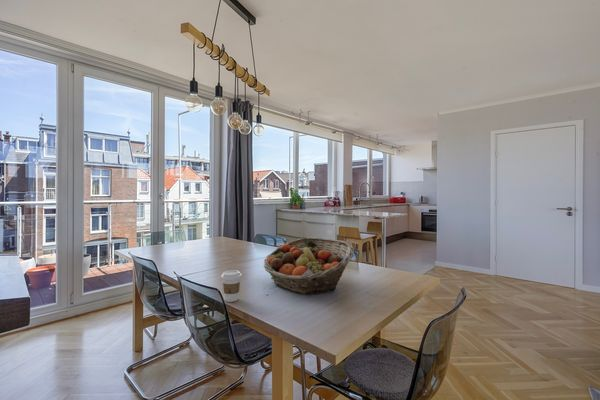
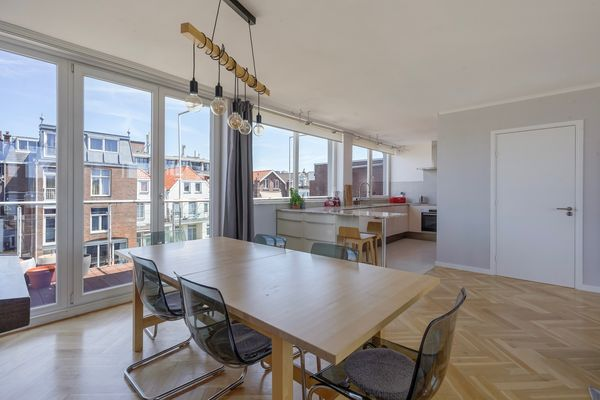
- fruit basket (307, 262)
- coffee cup (231, 285)
